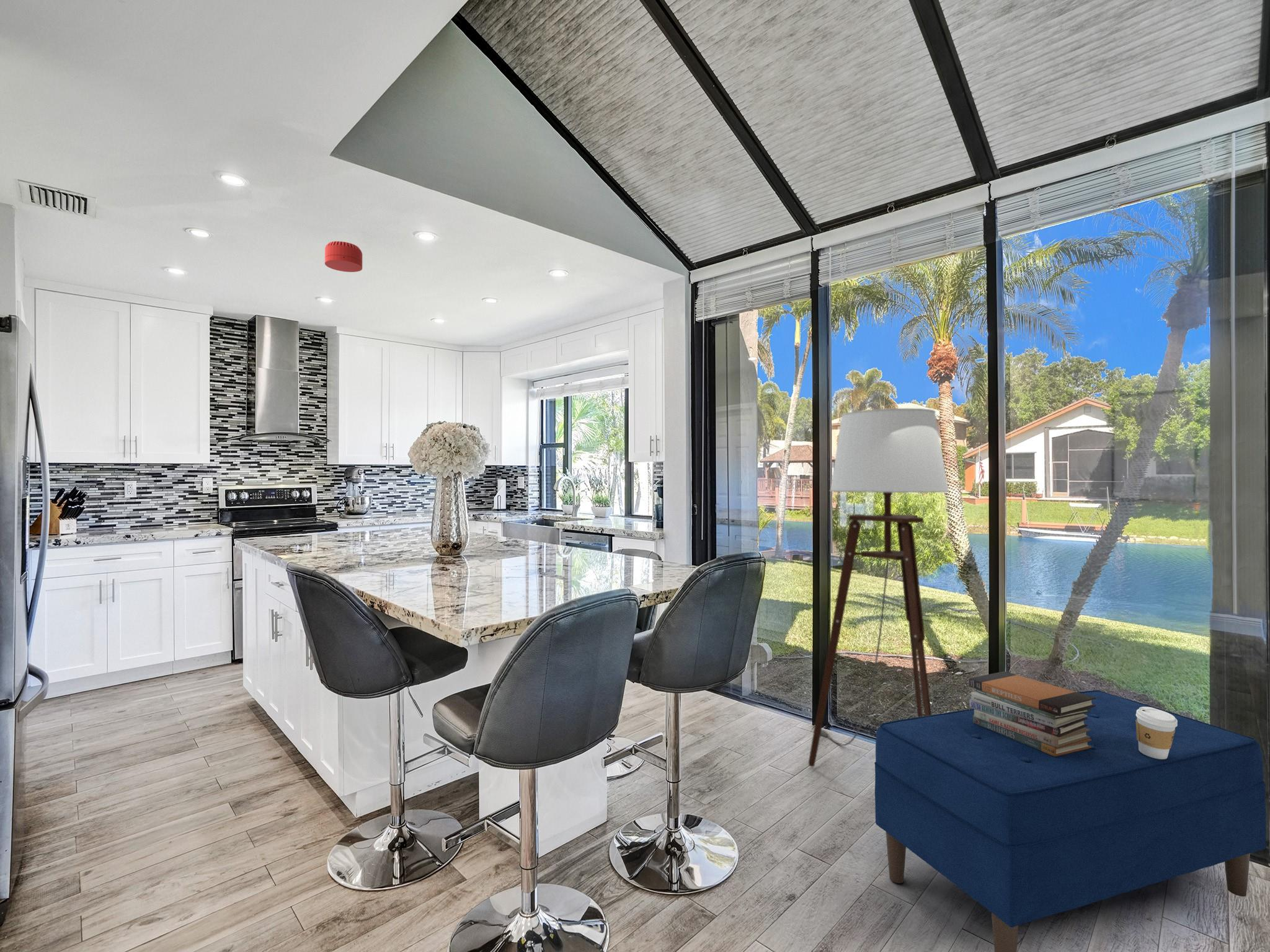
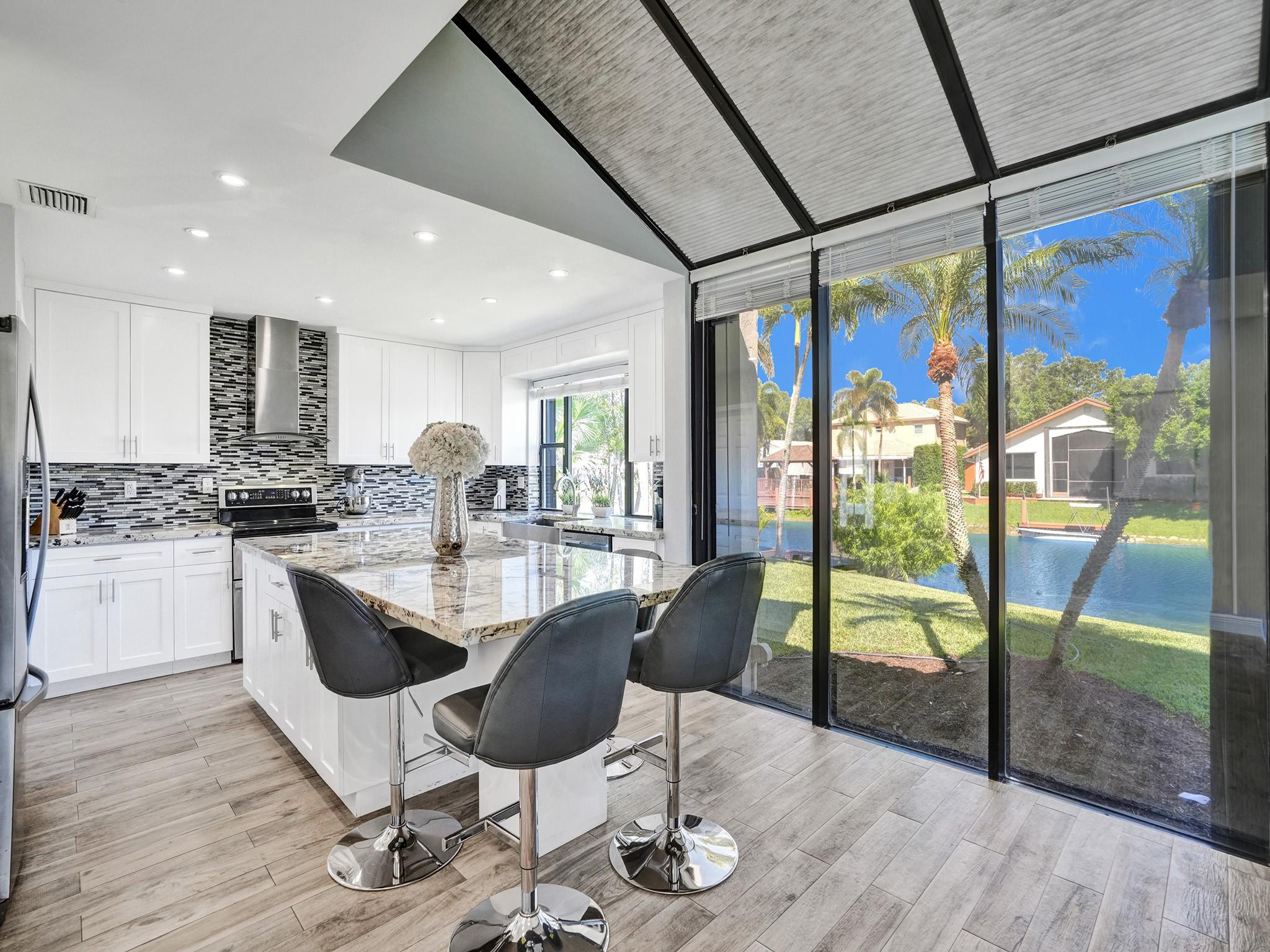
- bench (1063, 808)
- floor lamp (884, 591)
- coffee cup (1153, 732)
- book stack (1028, 710)
- smoke detector (344, 256)
